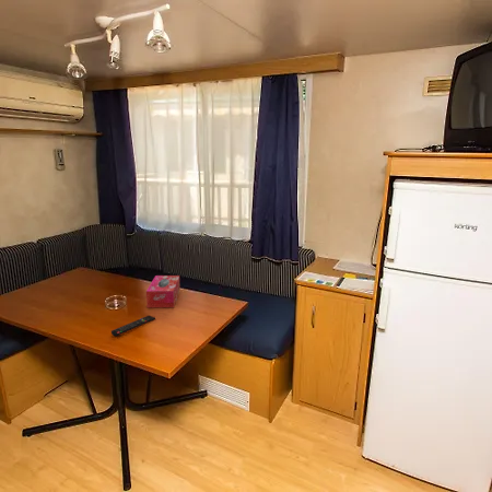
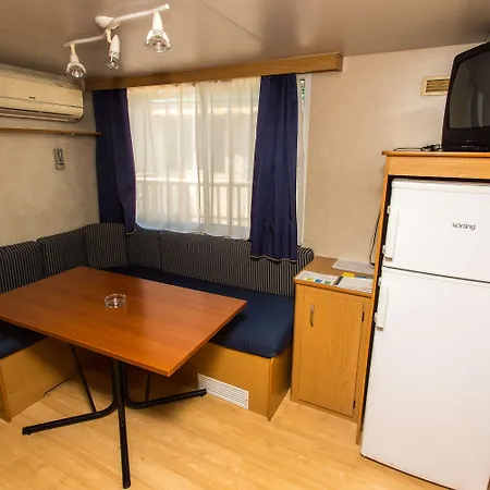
- tissue box (164, 290)
- remote control (133, 325)
